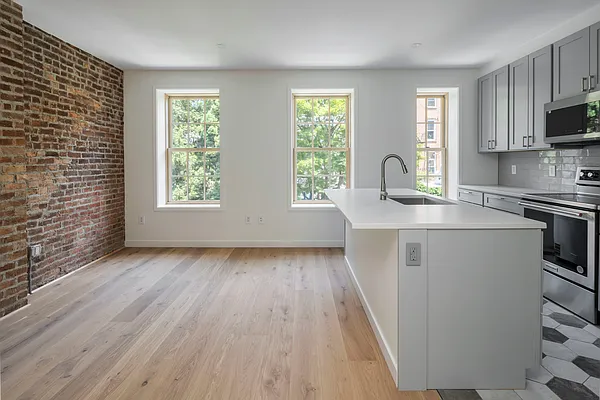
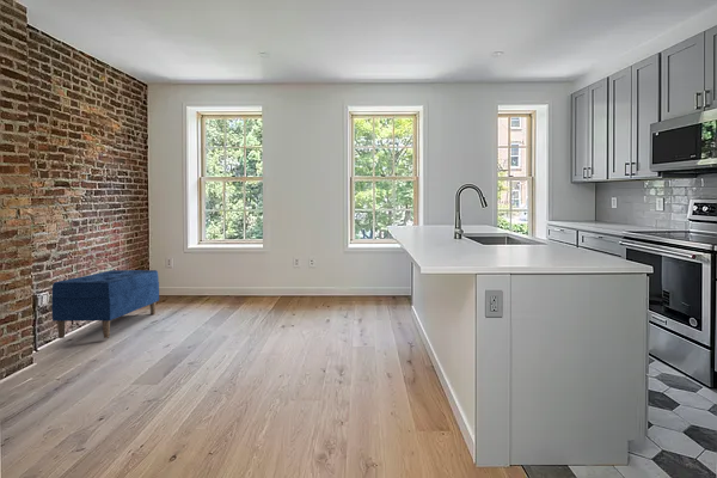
+ bench (111, 300)
